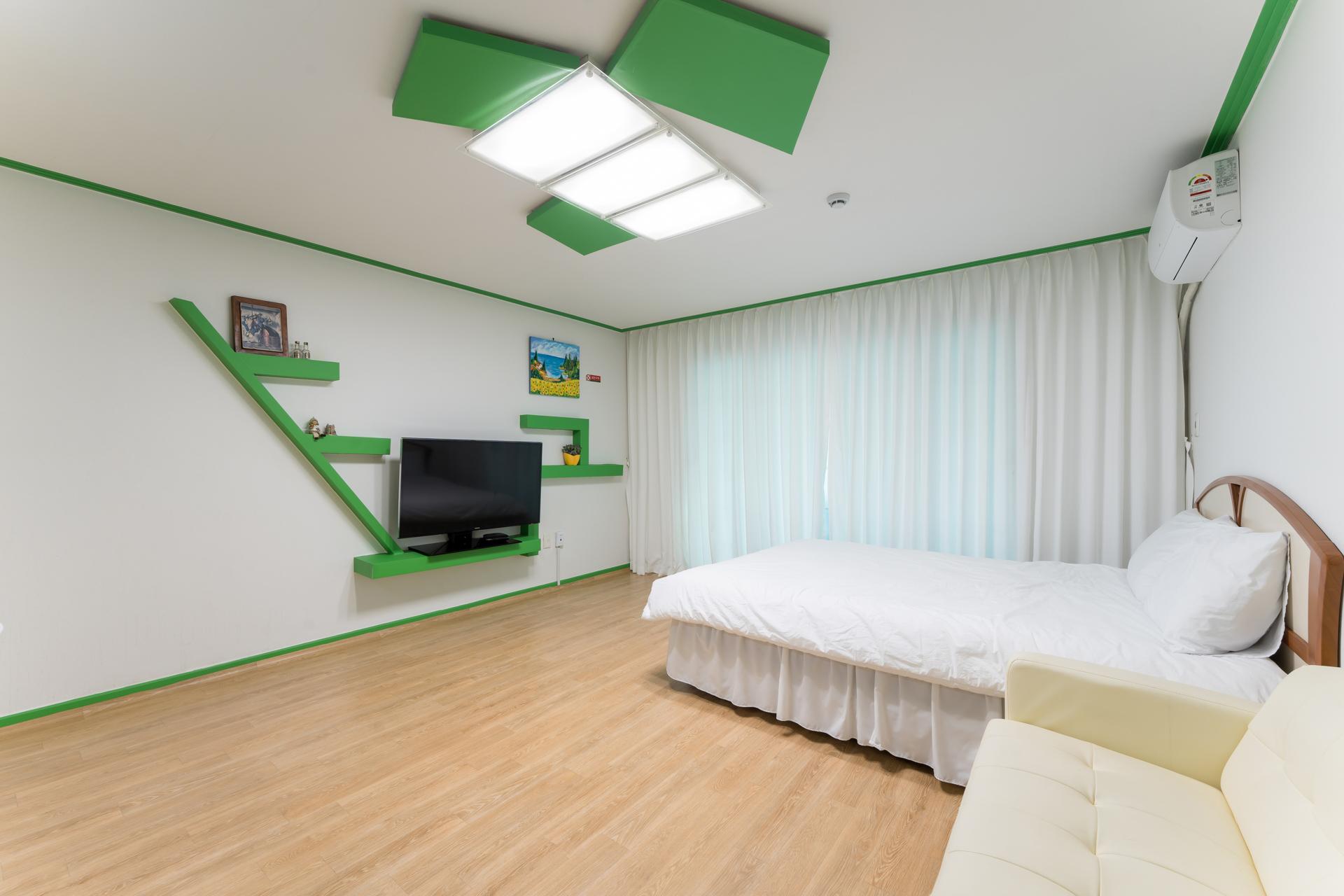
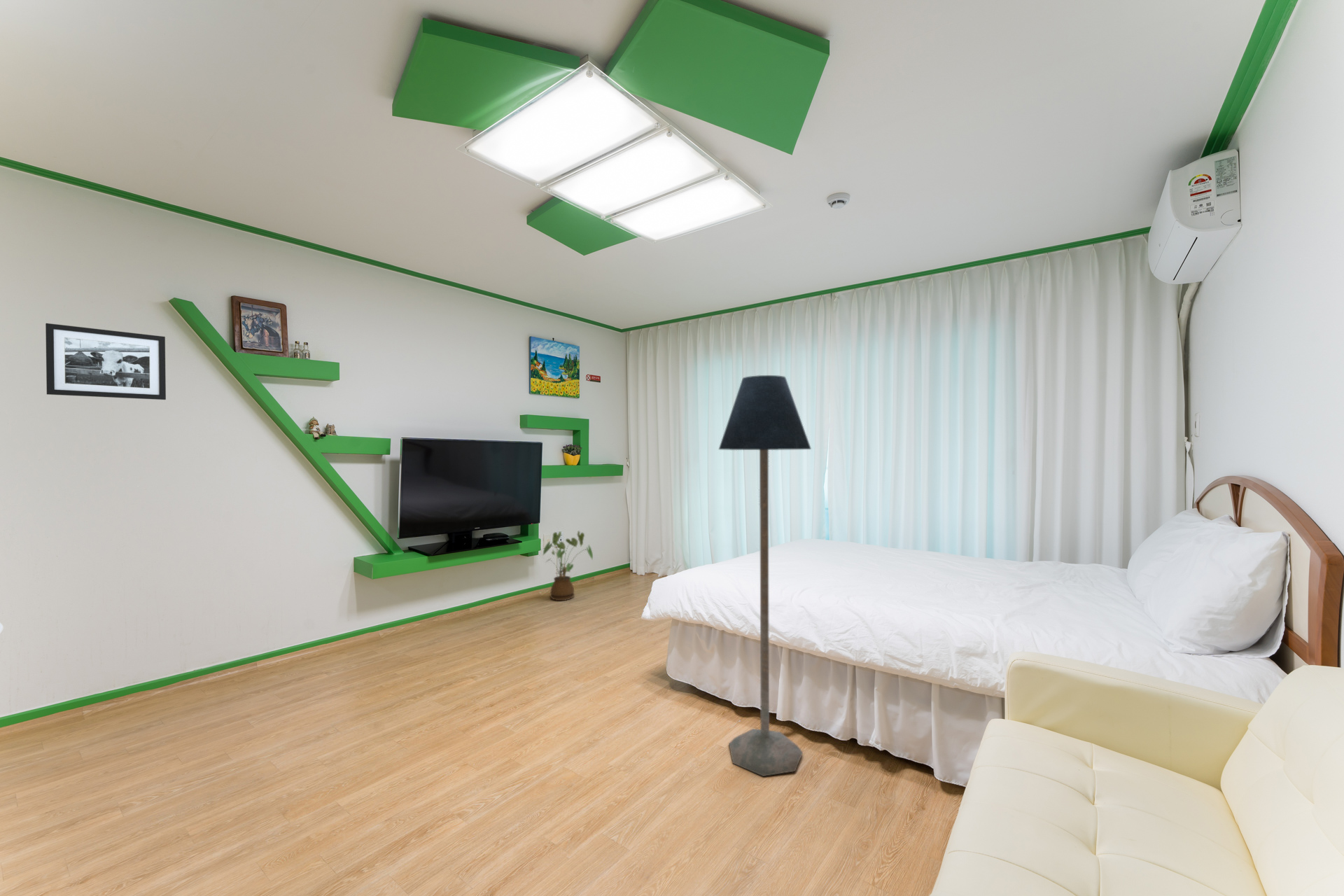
+ picture frame (109, 363)
+ floor lamp (764, 566)
+ house plant (567, 565)
